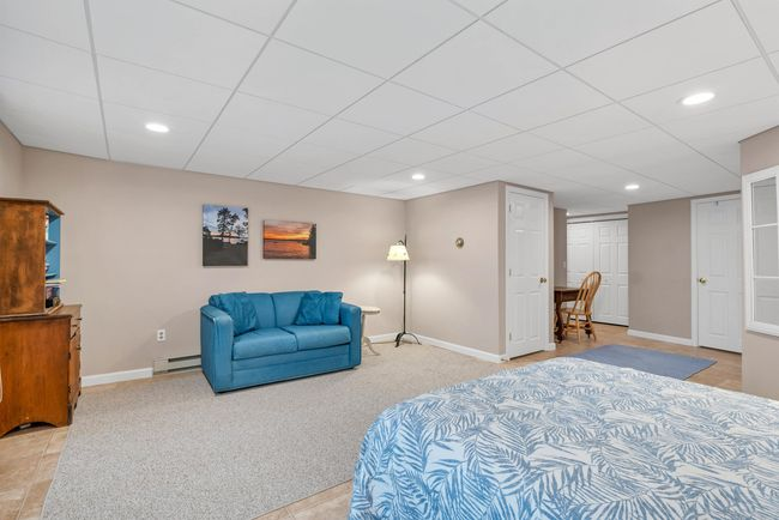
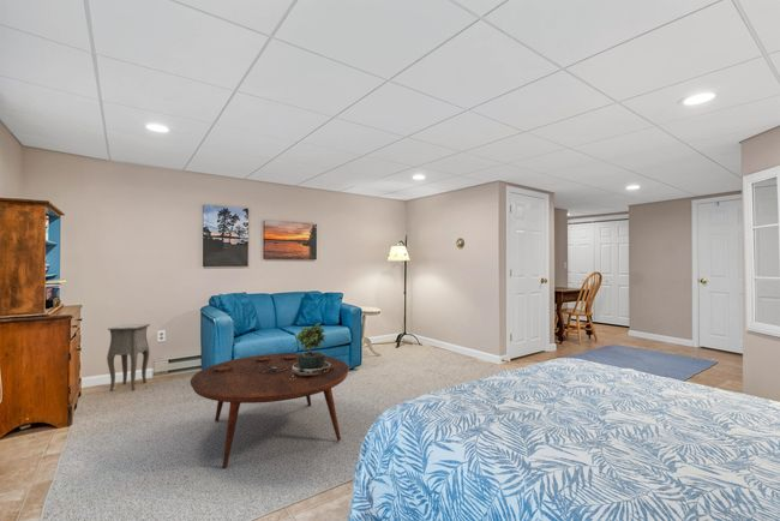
+ side table (130, 355)
+ potted plant (310, 348)
+ coffee table (274, 399)
